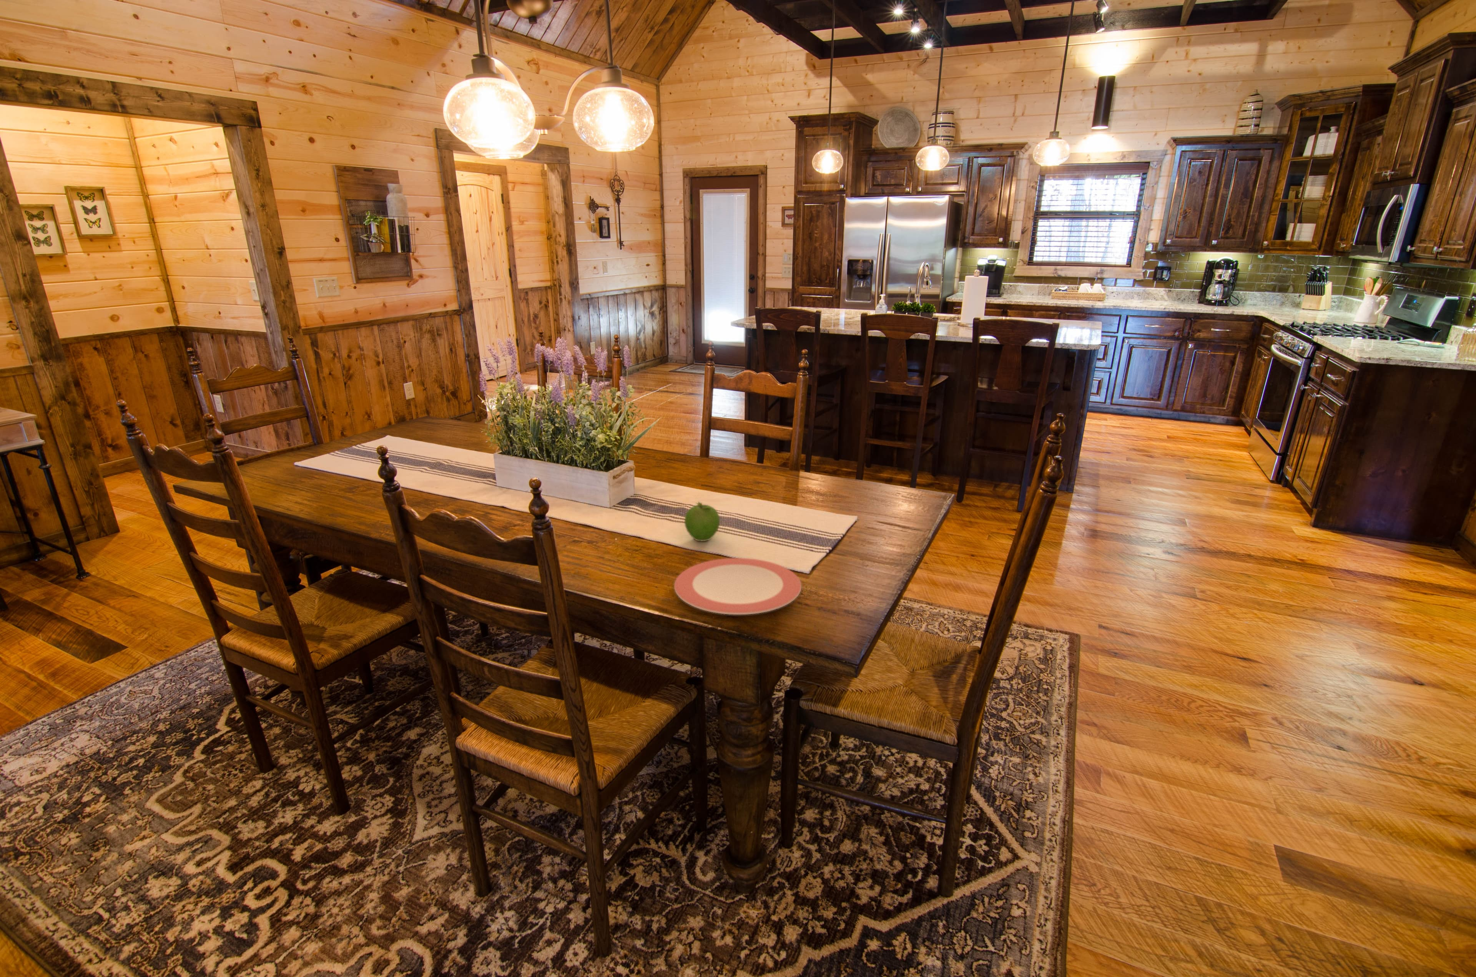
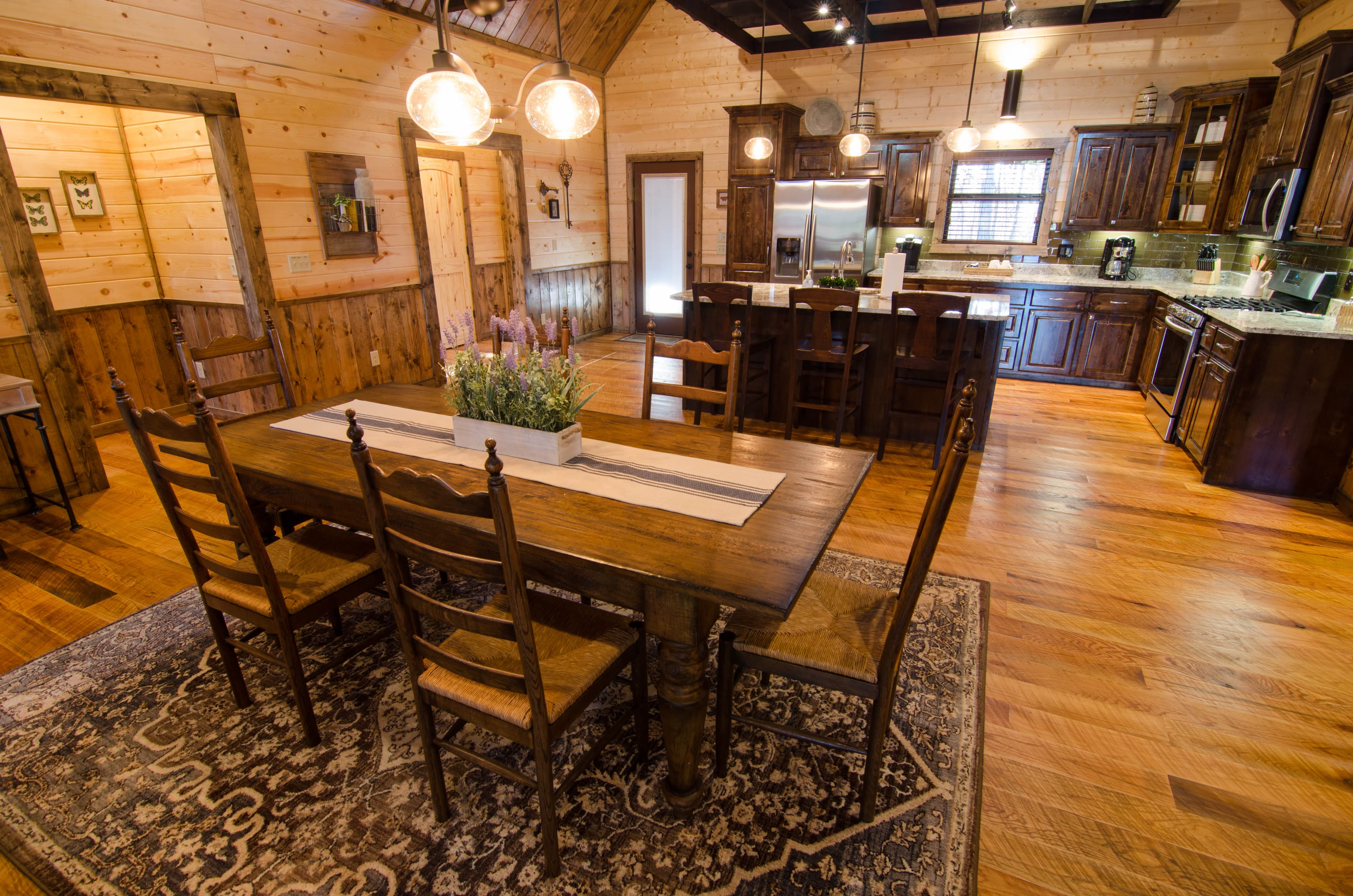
- fruit (701, 520)
- plate (737, 587)
